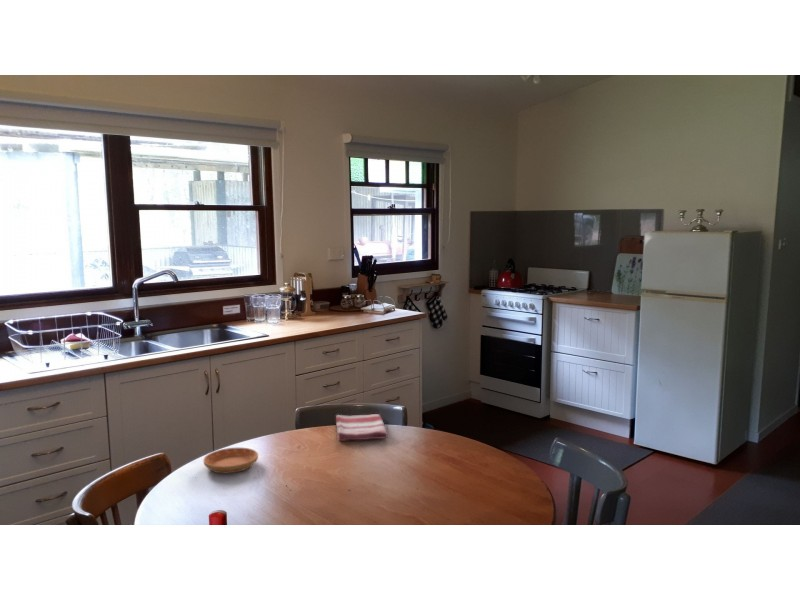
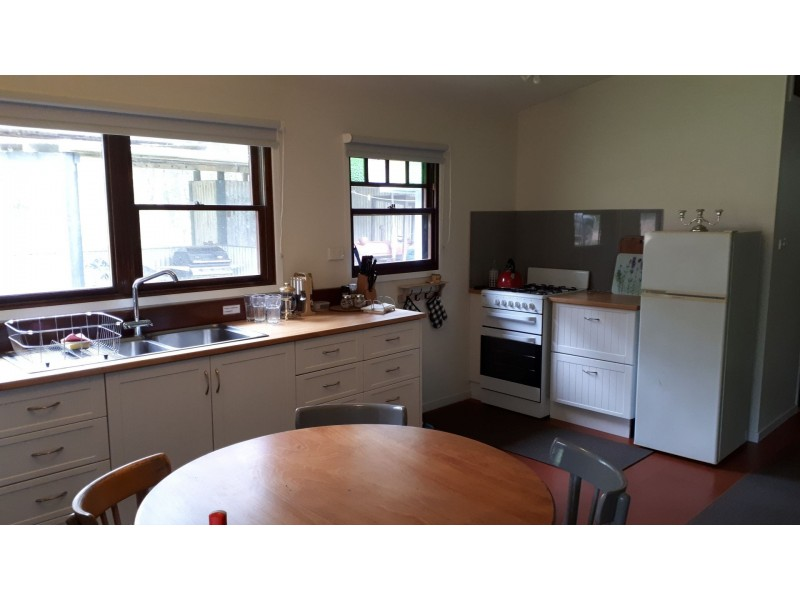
- saucer (231, 461)
- dish towel (360, 425)
